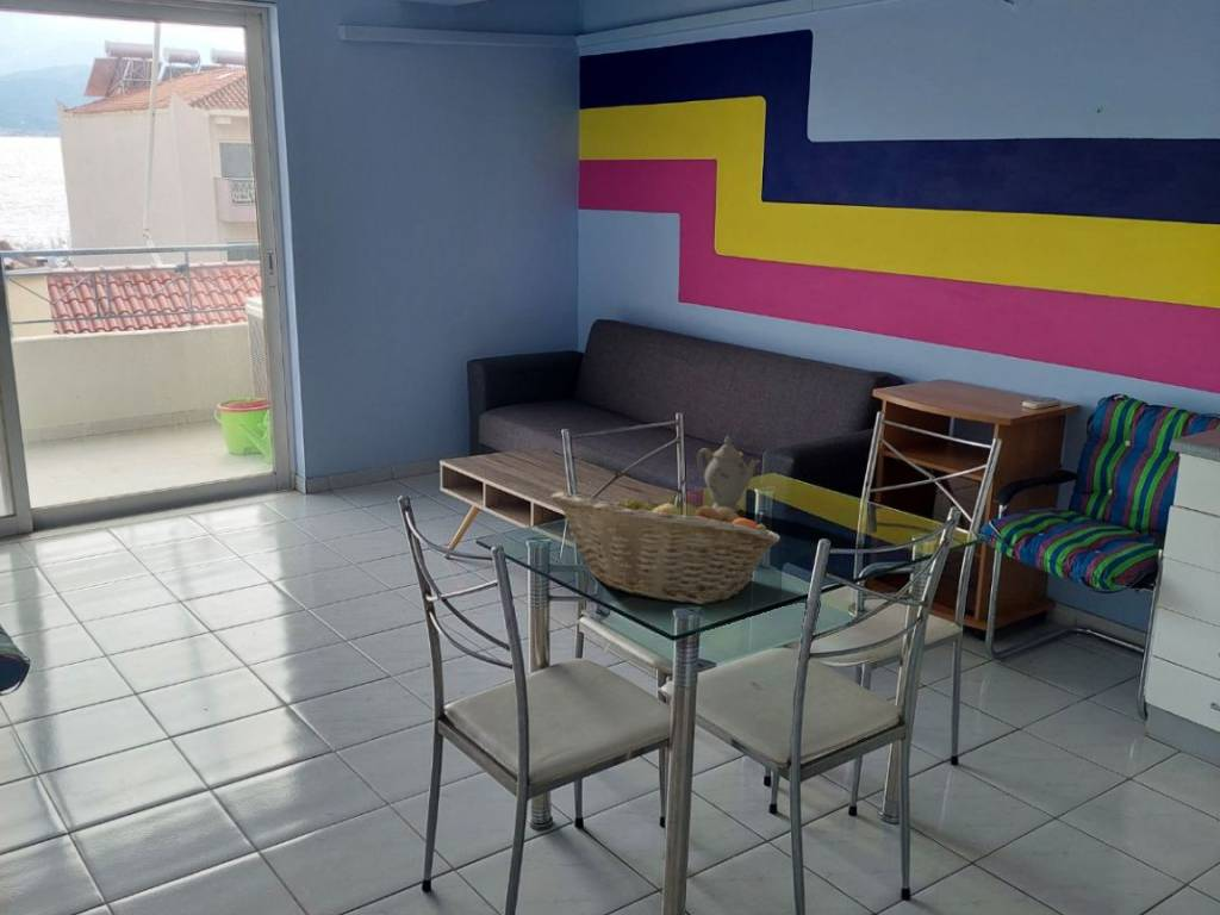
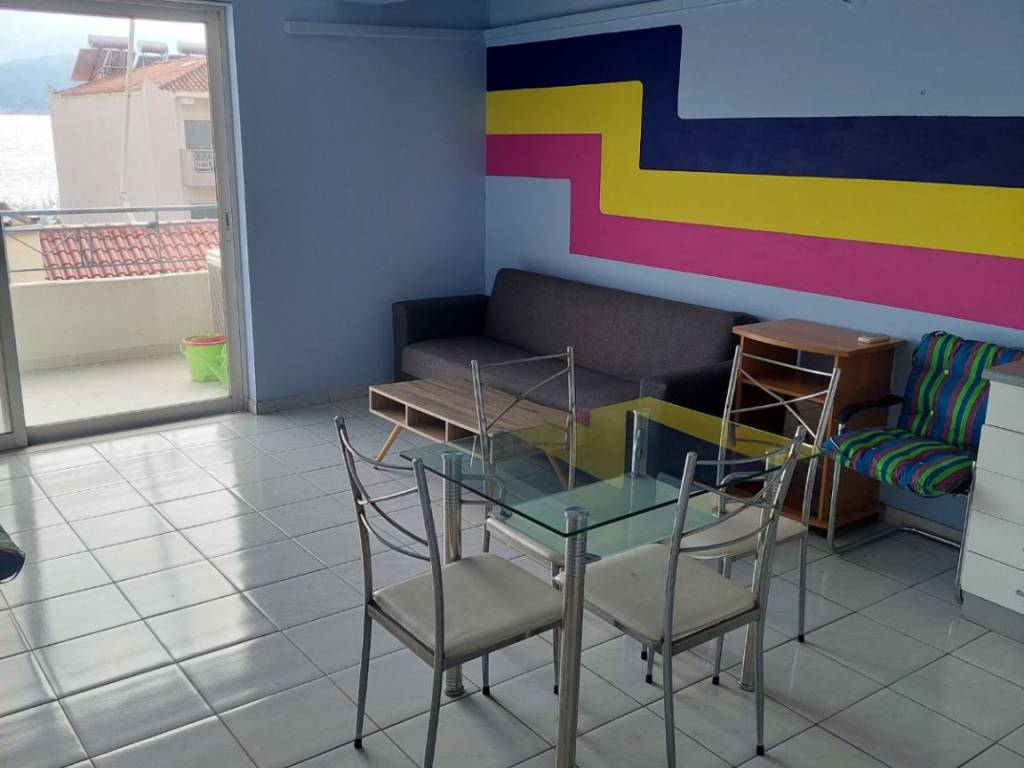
- chinaware (727, 472)
- fruit basket (662, 534)
